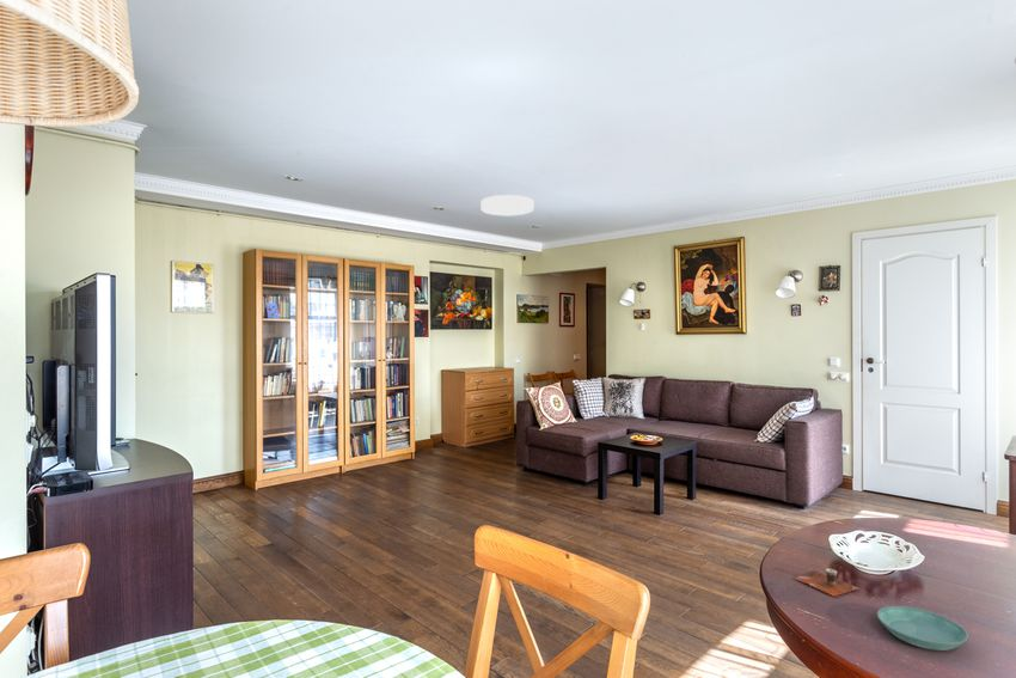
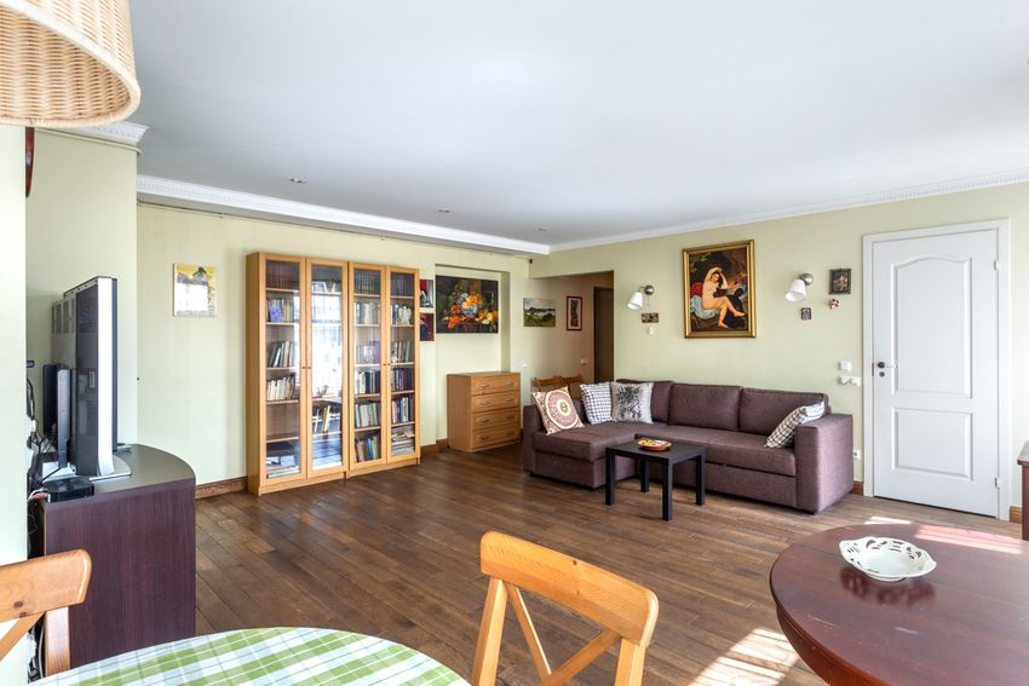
- saucer (920, 629)
- ceiling light (507, 206)
- cup (825, 576)
